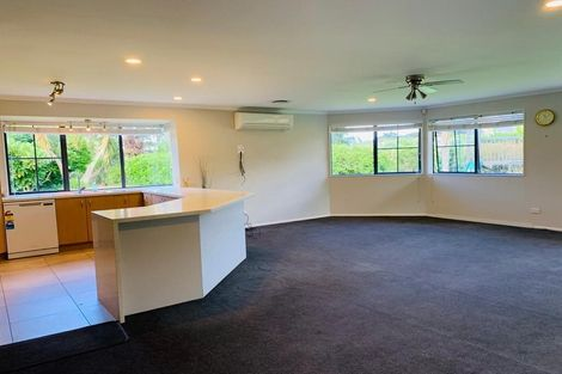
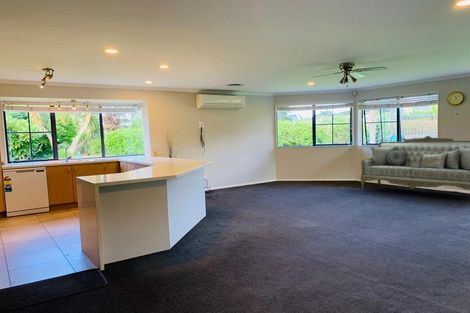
+ sofa (422, 164)
